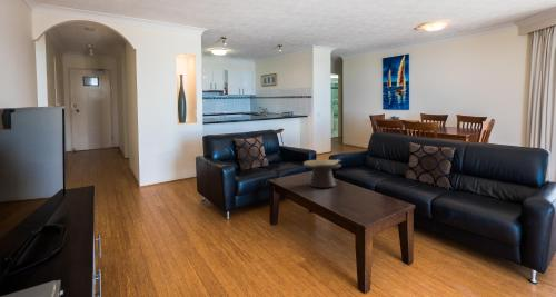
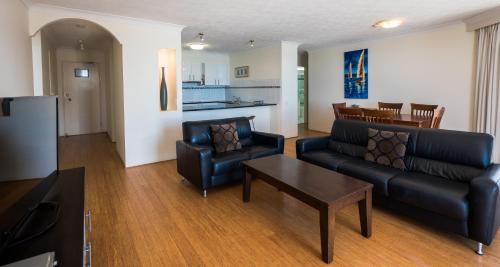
- decorative bowl (324, 172)
